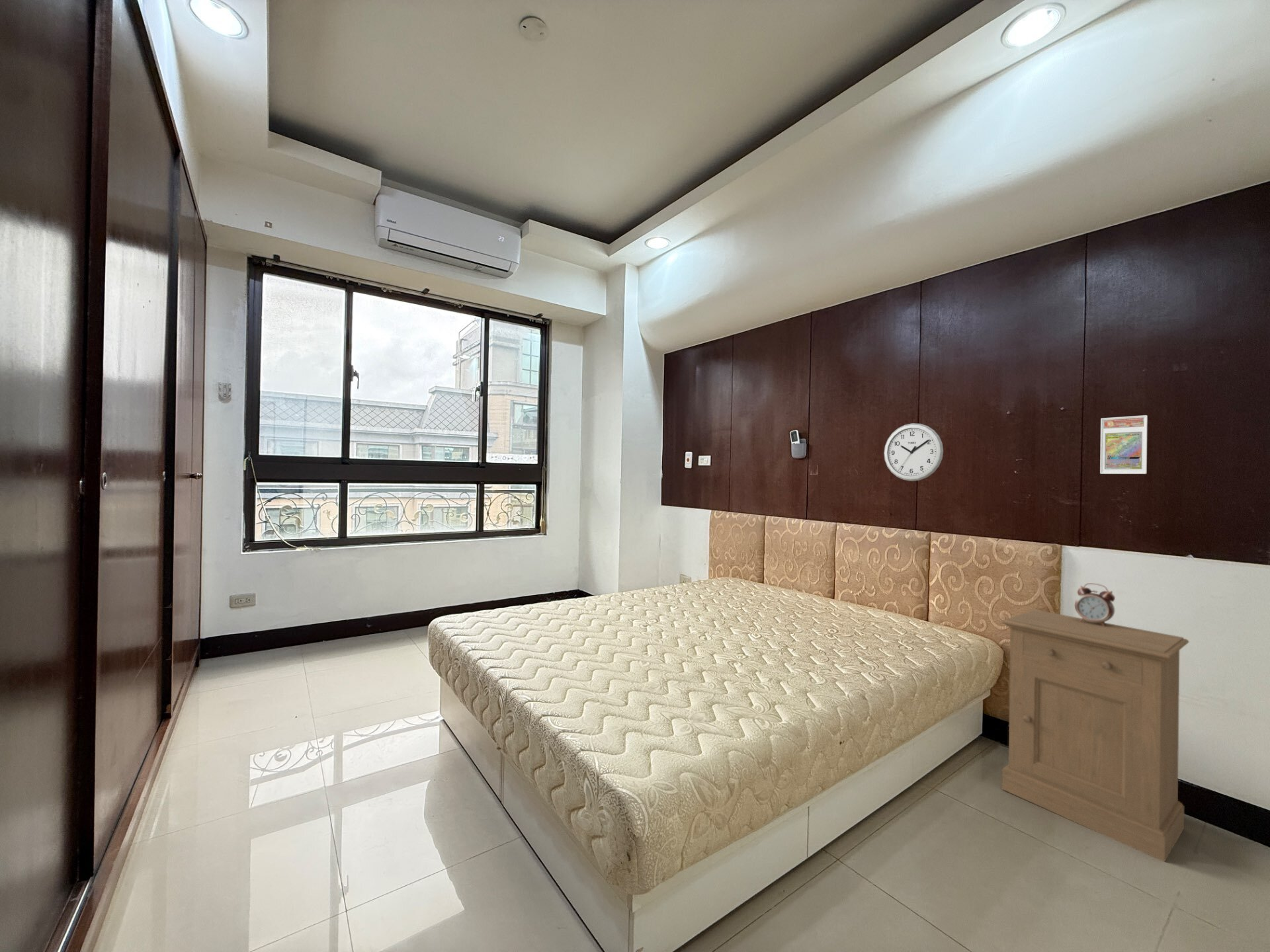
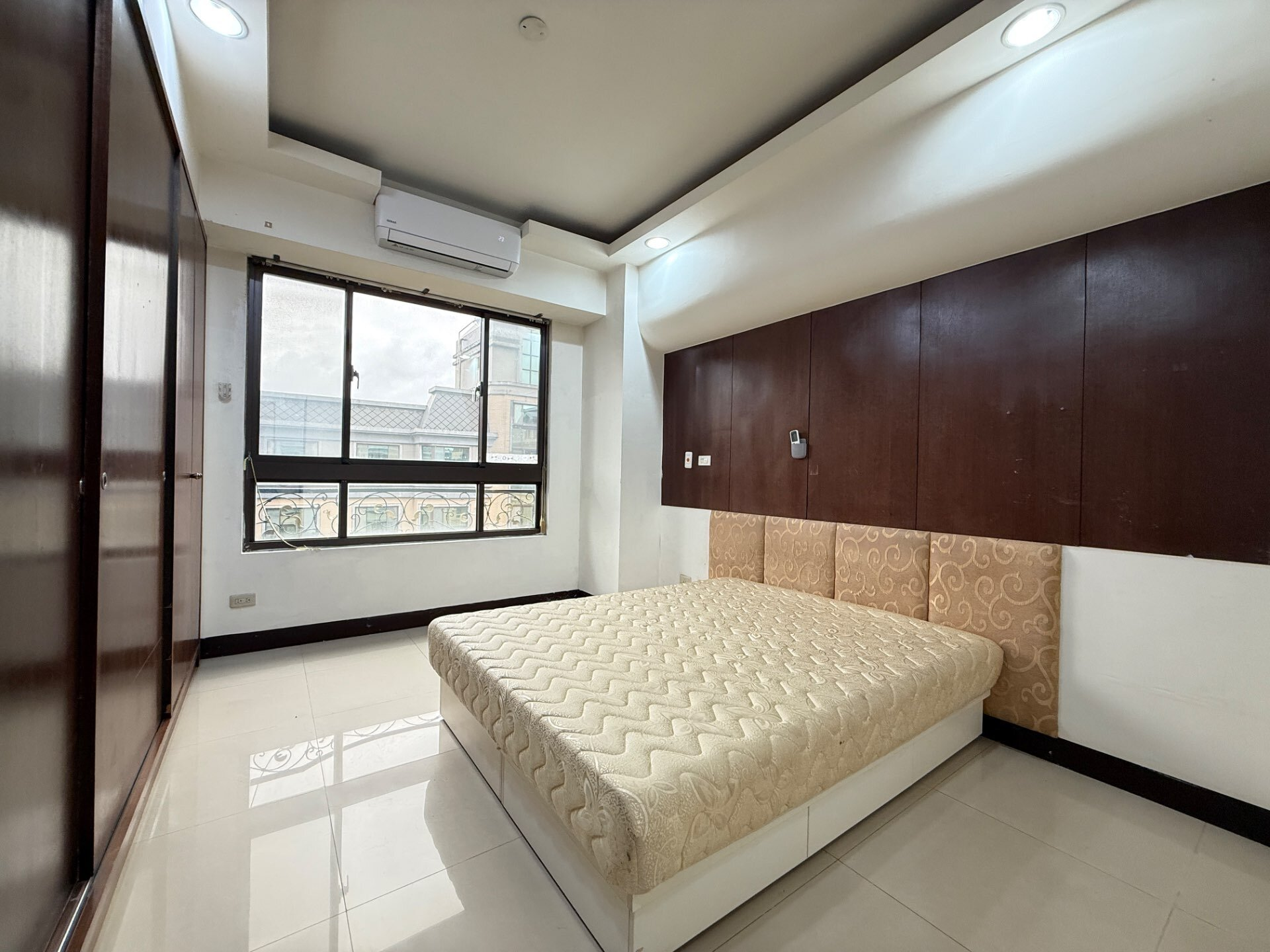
- wall clock (911, 452)
- cabinet (1089, 717)
- alarm clock (1094, 603)
- trading card display case (1122, 445)
